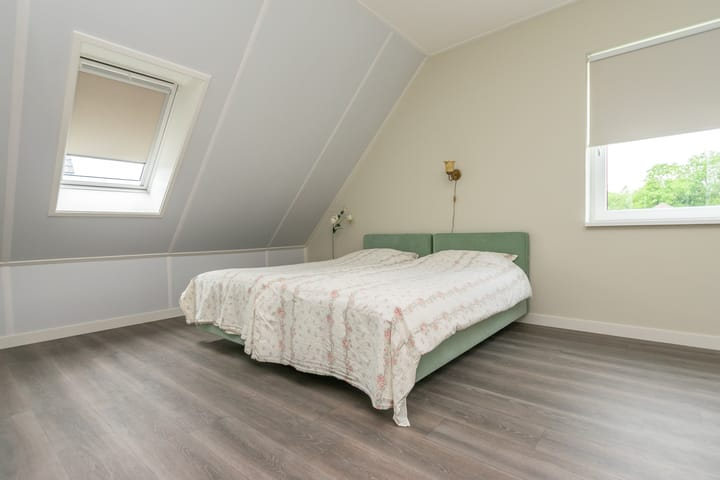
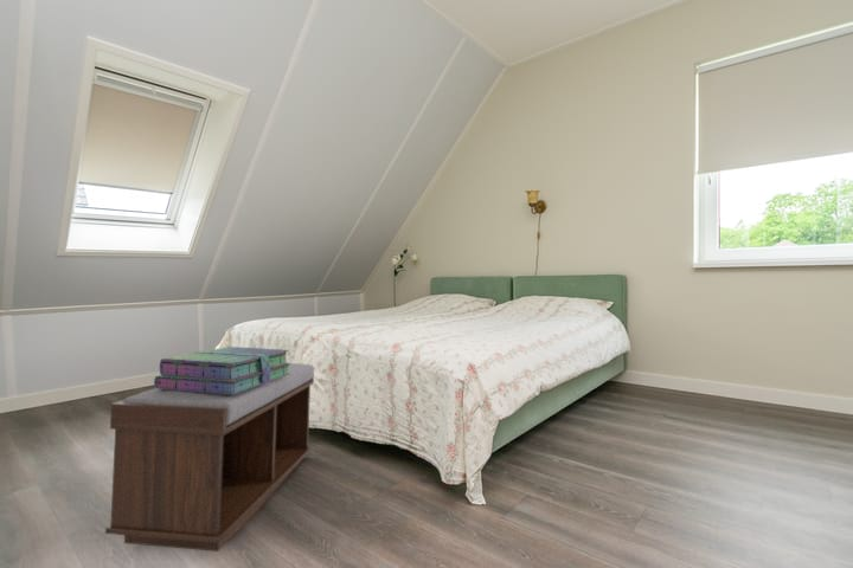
+ bench (233, 434)
+ stack of books (229, 367)
